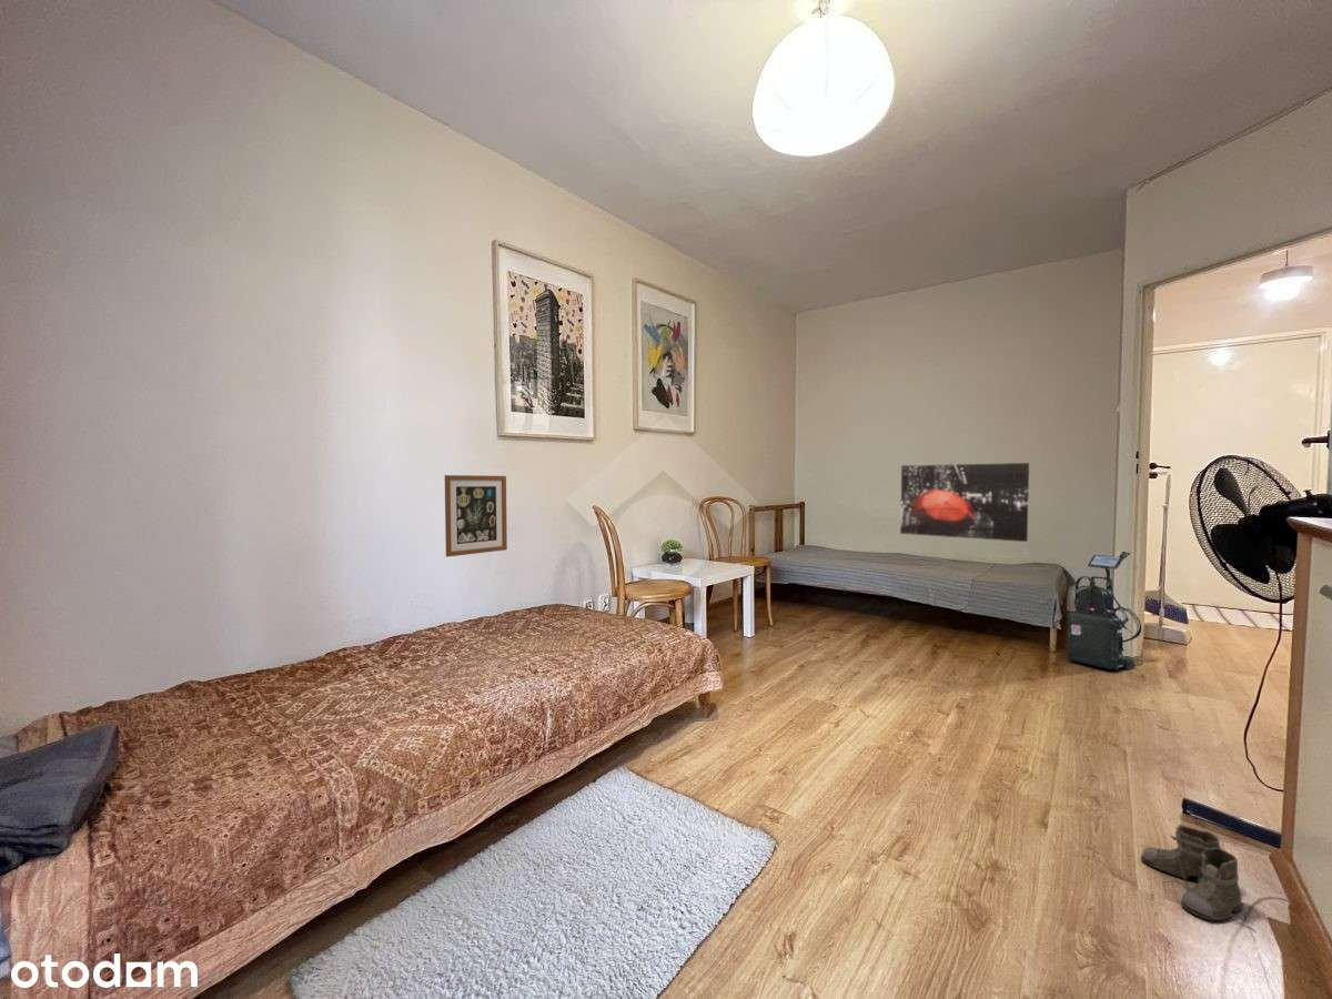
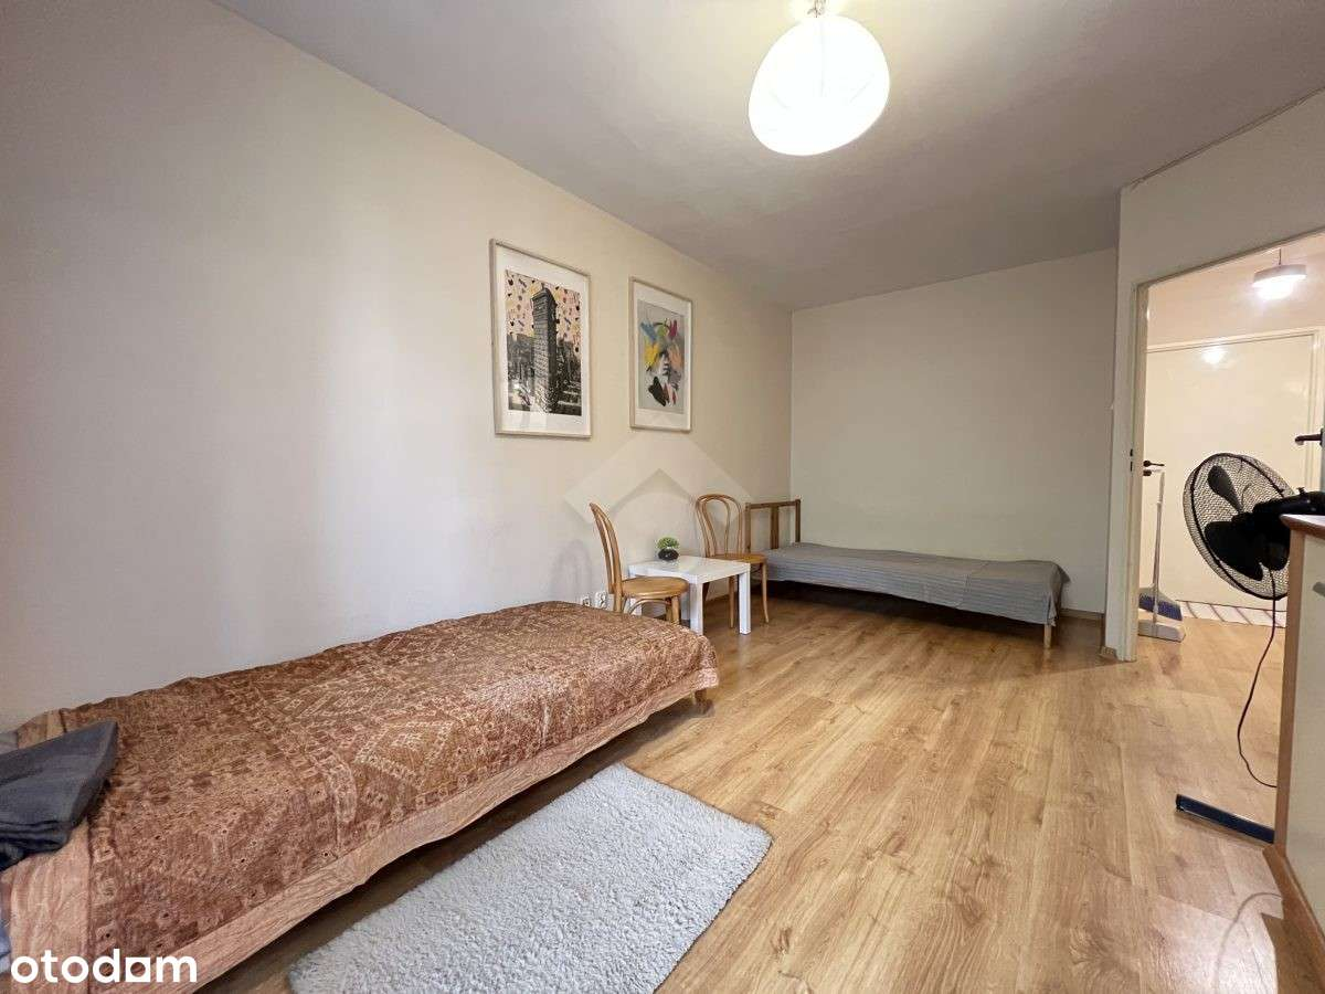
- wall art (477, 514)
- vacuum cleaner (1101, 607)
- wall art (960, 501)
- boots (1192, 862)
